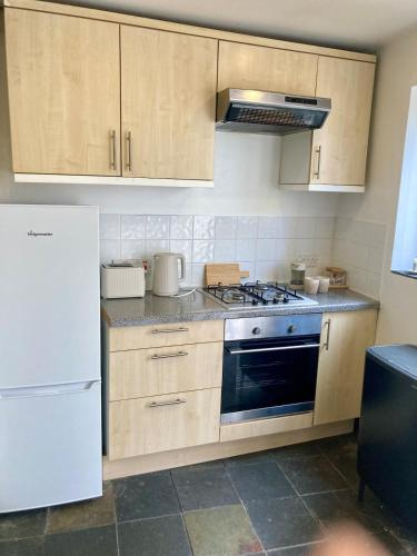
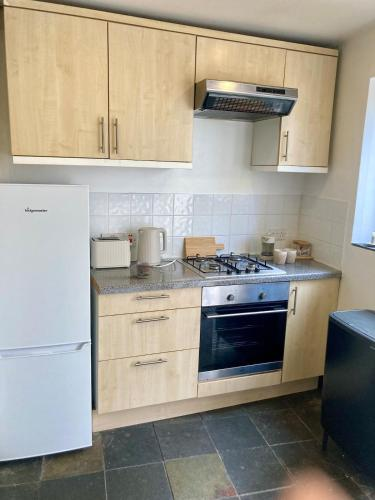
+ cup (140, 270)
